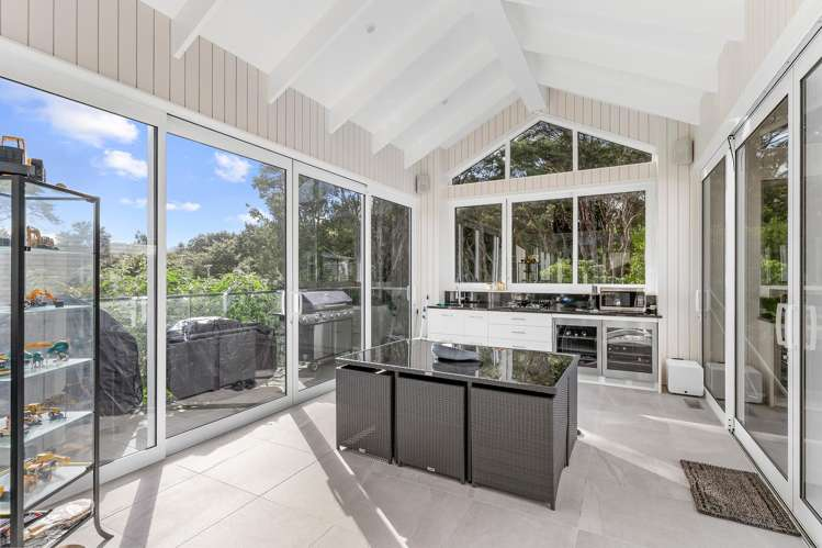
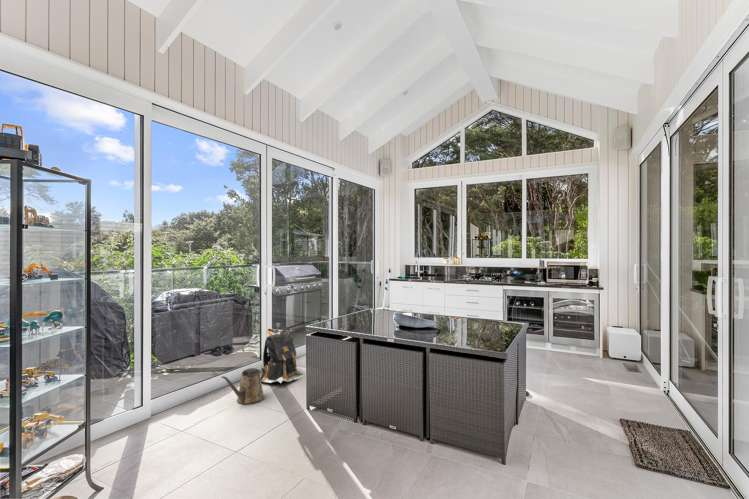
+ backpack (280, 354)
+ watering can (244, 384)
